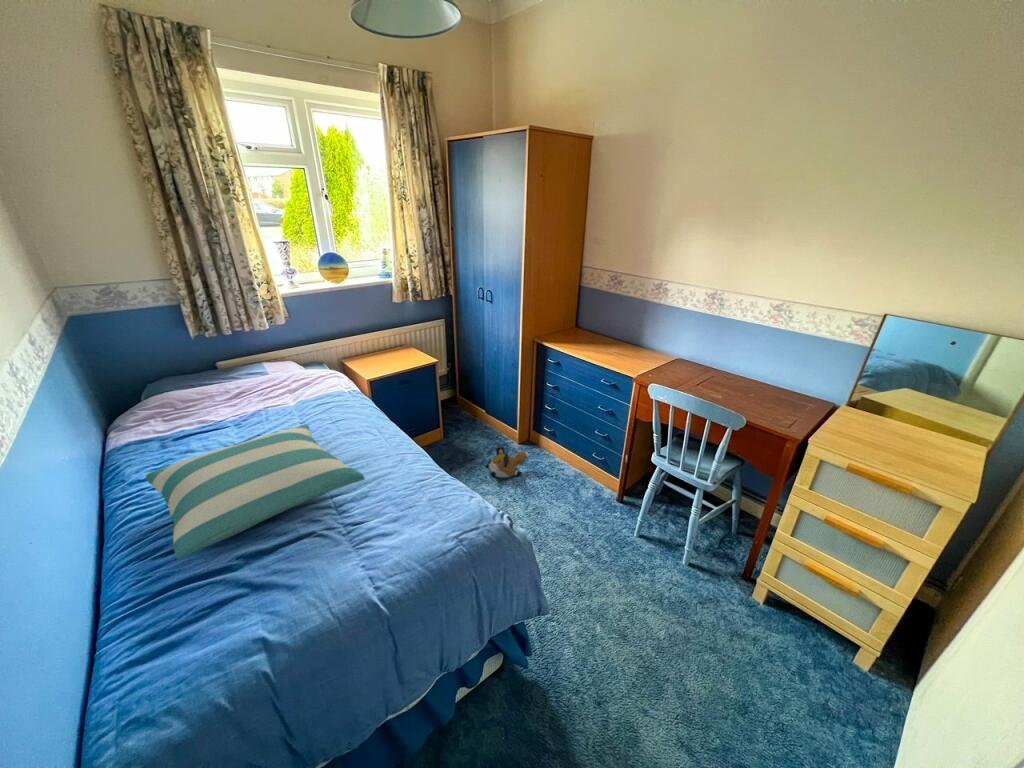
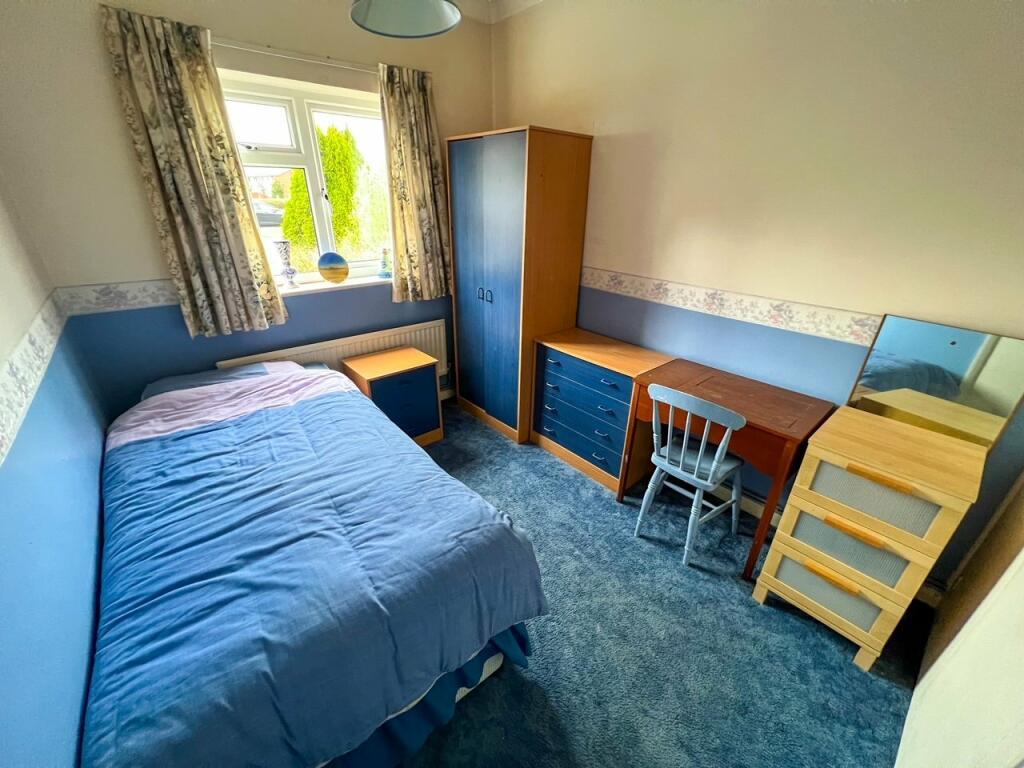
- plush toy (508, 461)
- pillow (255, 478)
